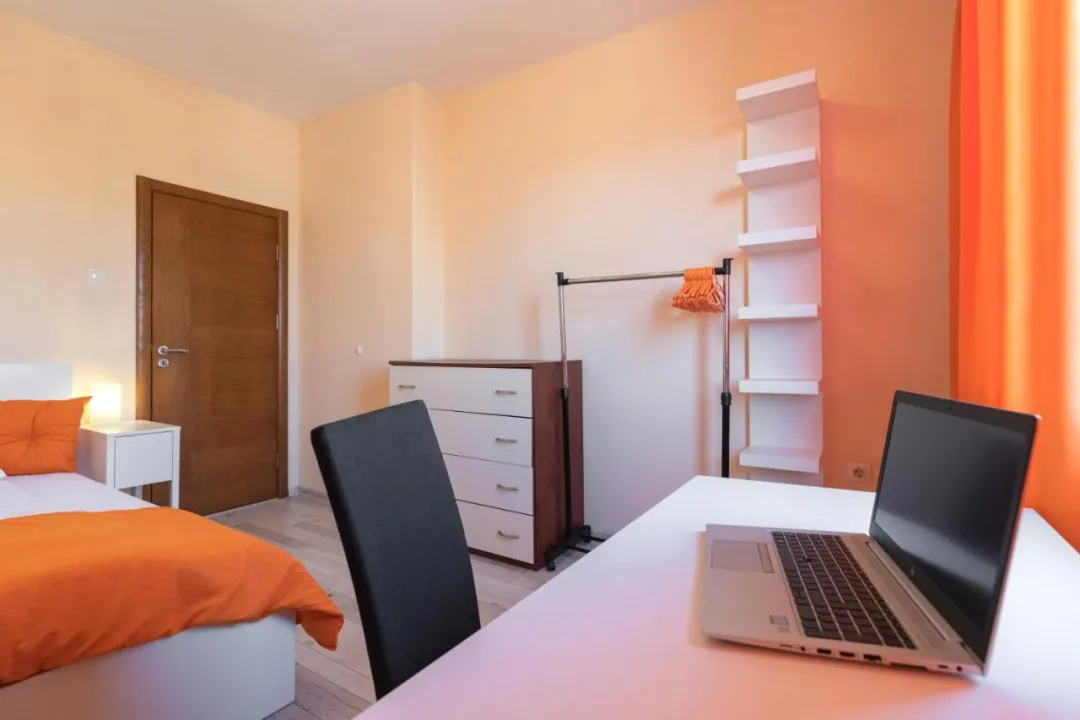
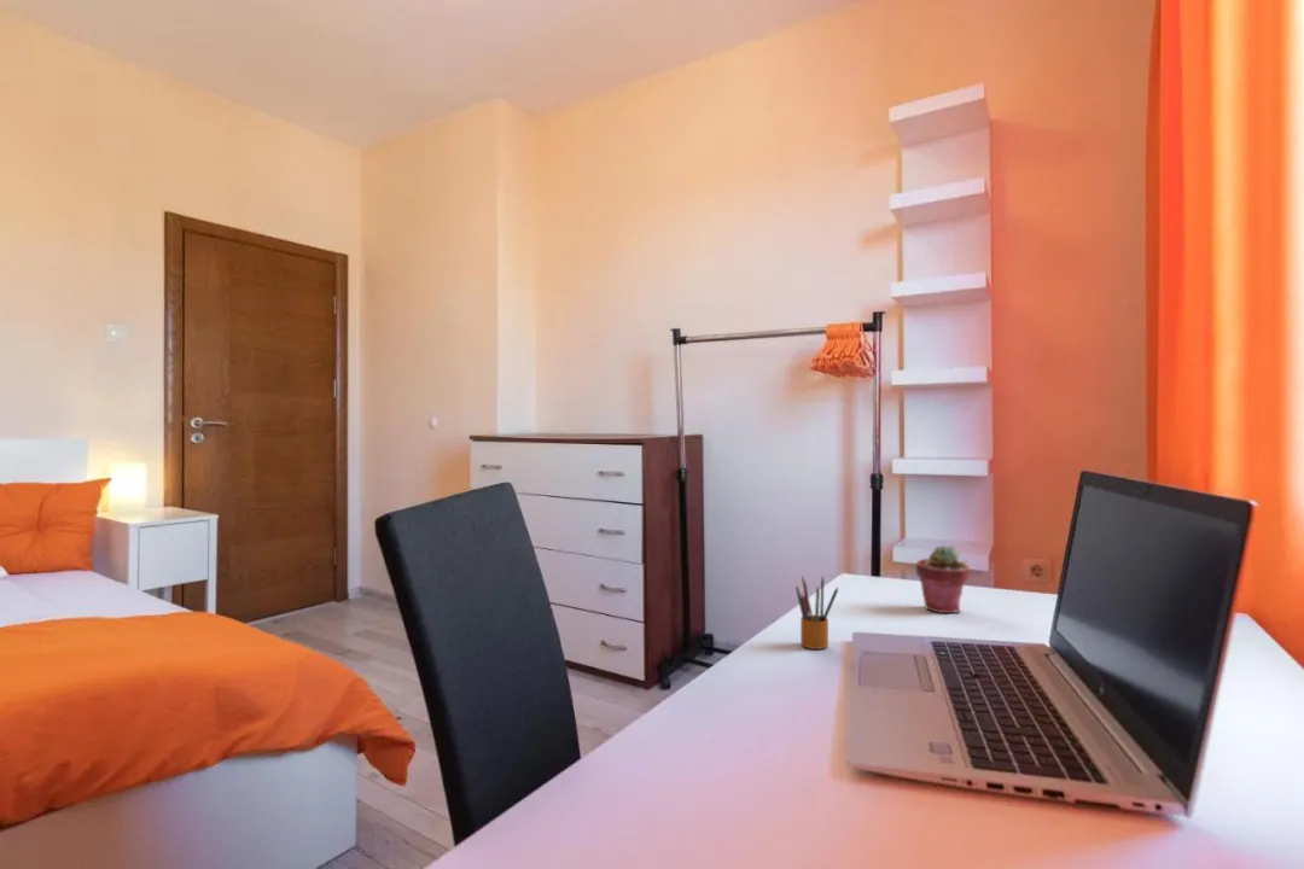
+ potted succulent (942, 577)
+ pencil box (816, 612)
